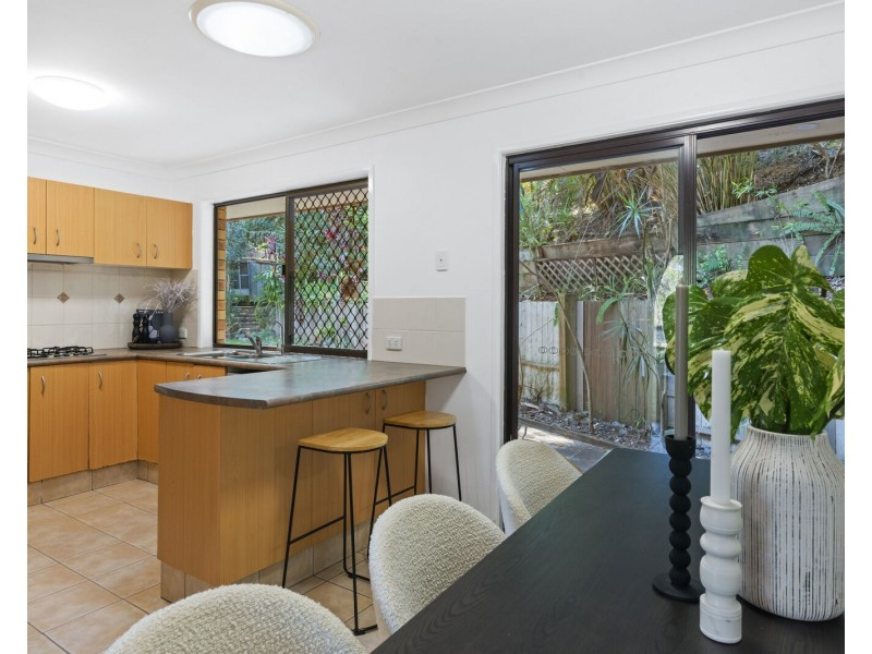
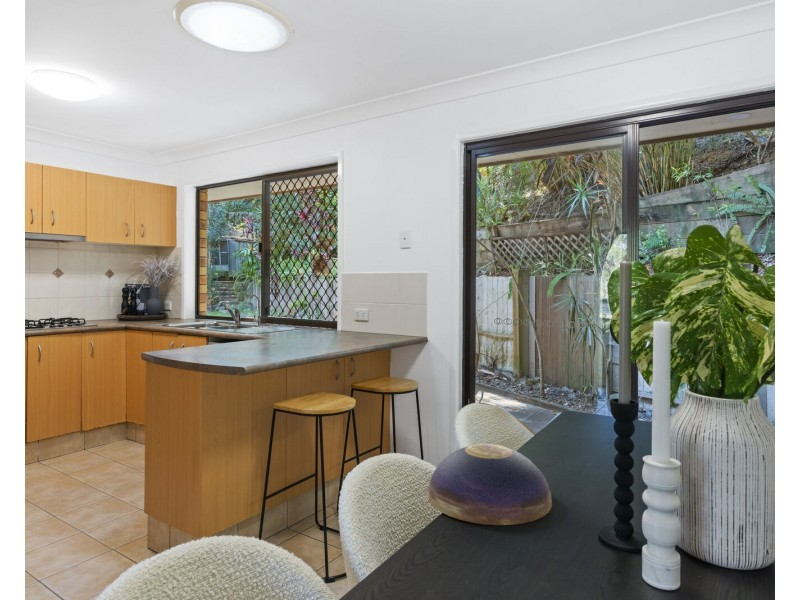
+ decorative bowl (488, 472)
